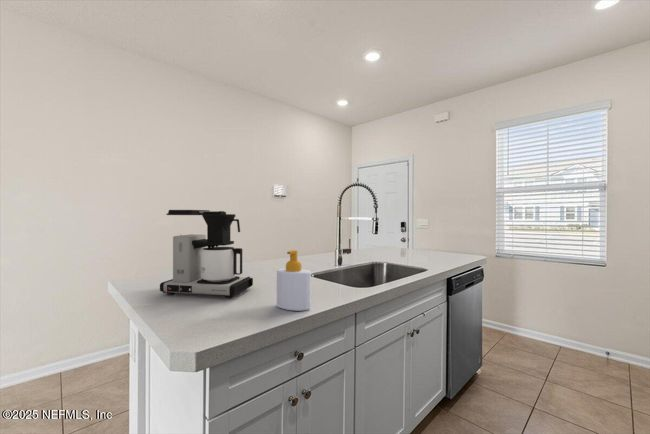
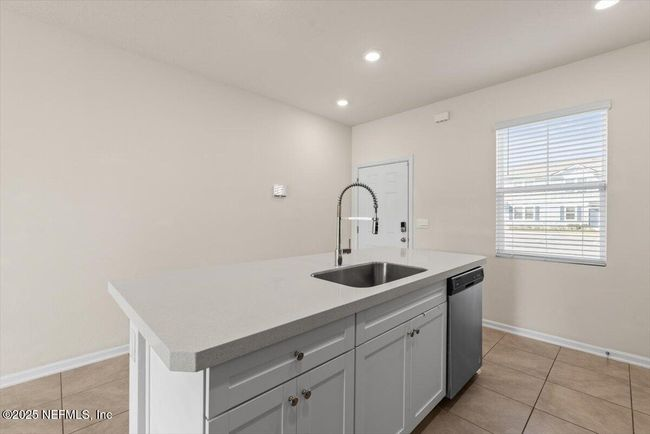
- coffee maker (208, 251)
- soap bottle (293, 278)
